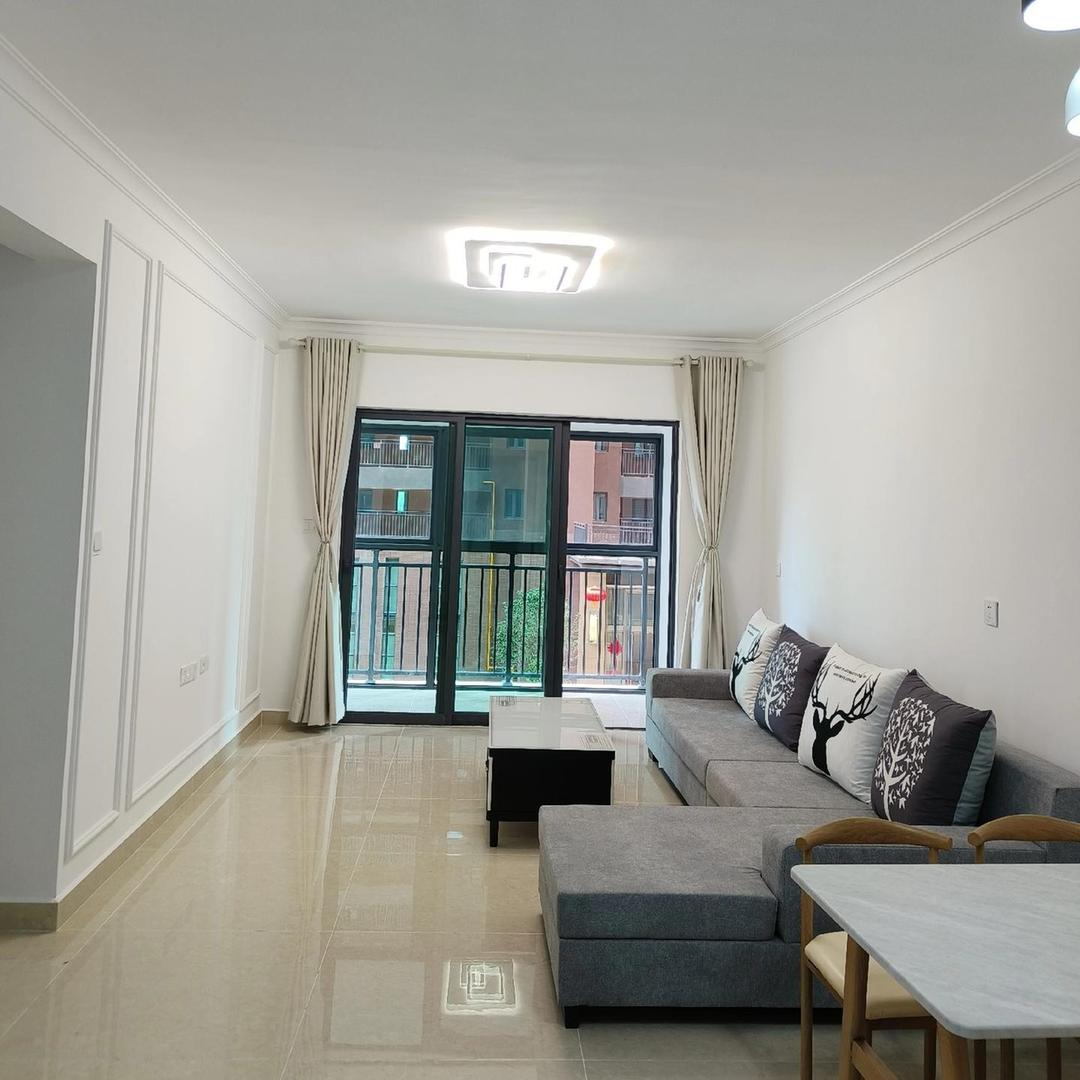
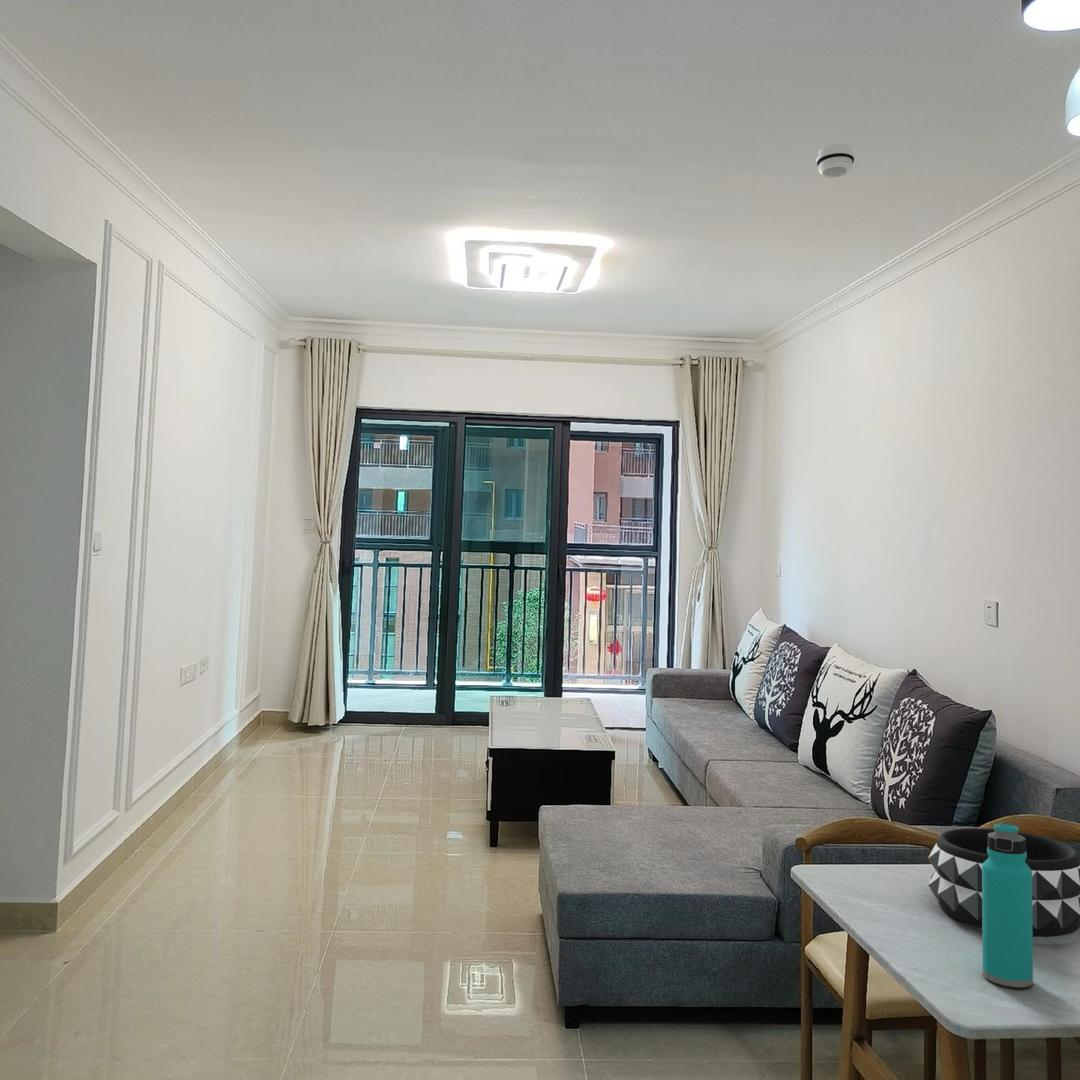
+ smoke detector (835, 161)
+ decorative bowl (1025, 862)
+ water bottle (1007, 900)
